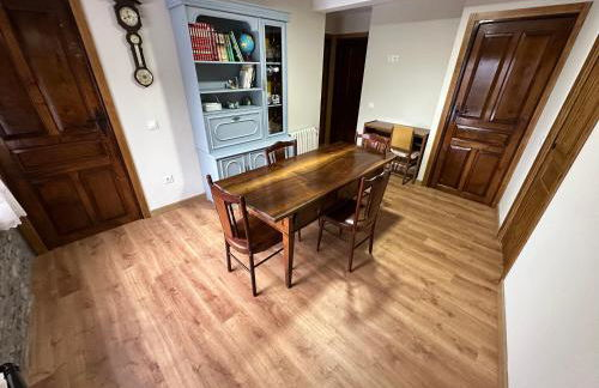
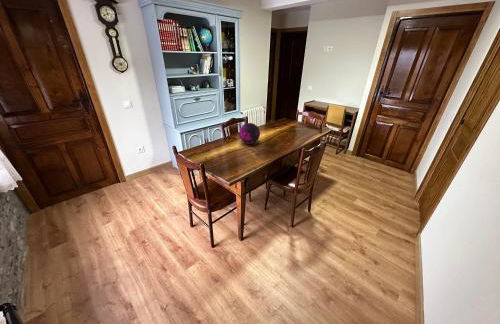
+ decorative orb (249, 133)
